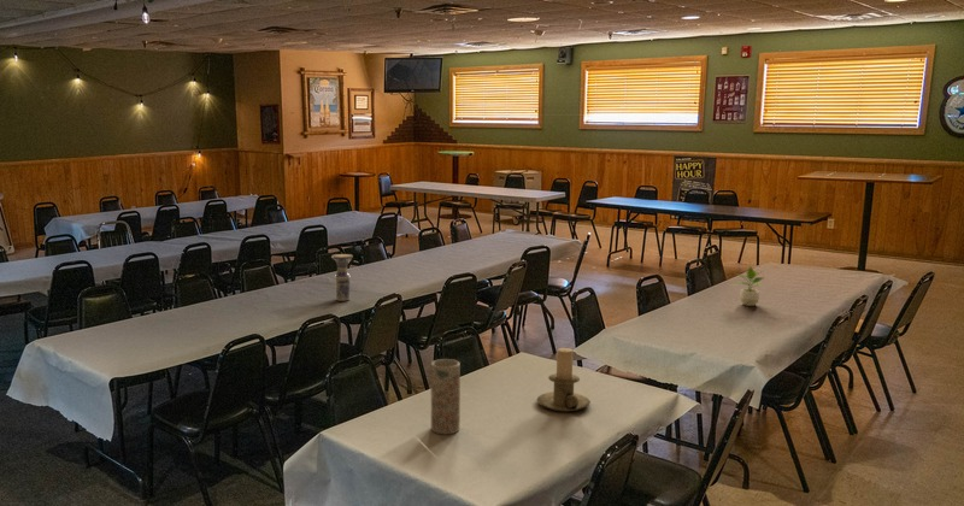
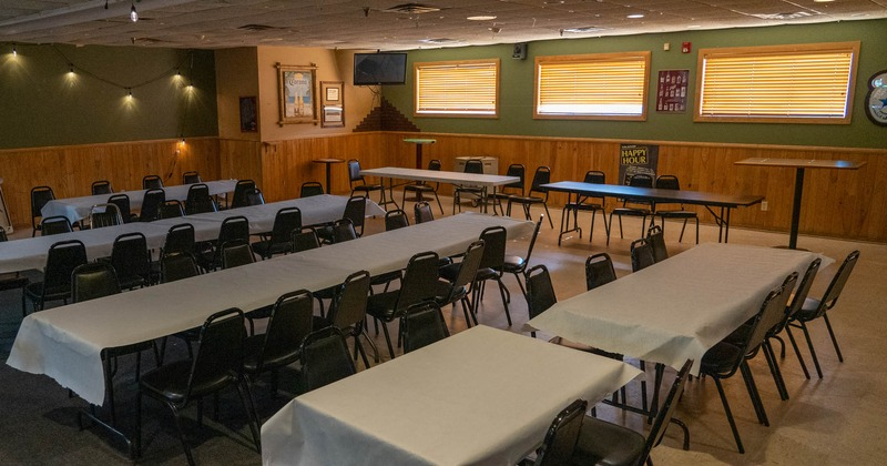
- vase (342, 277)
- potted plant (748, 286)
- candle holder (564, 376)
- vase (445, 396)
